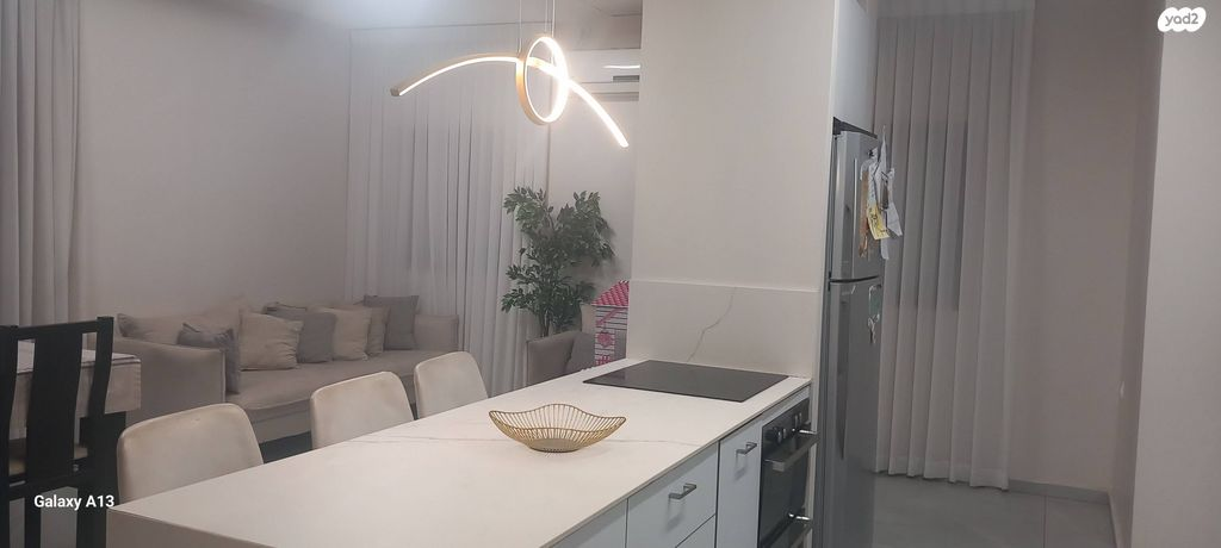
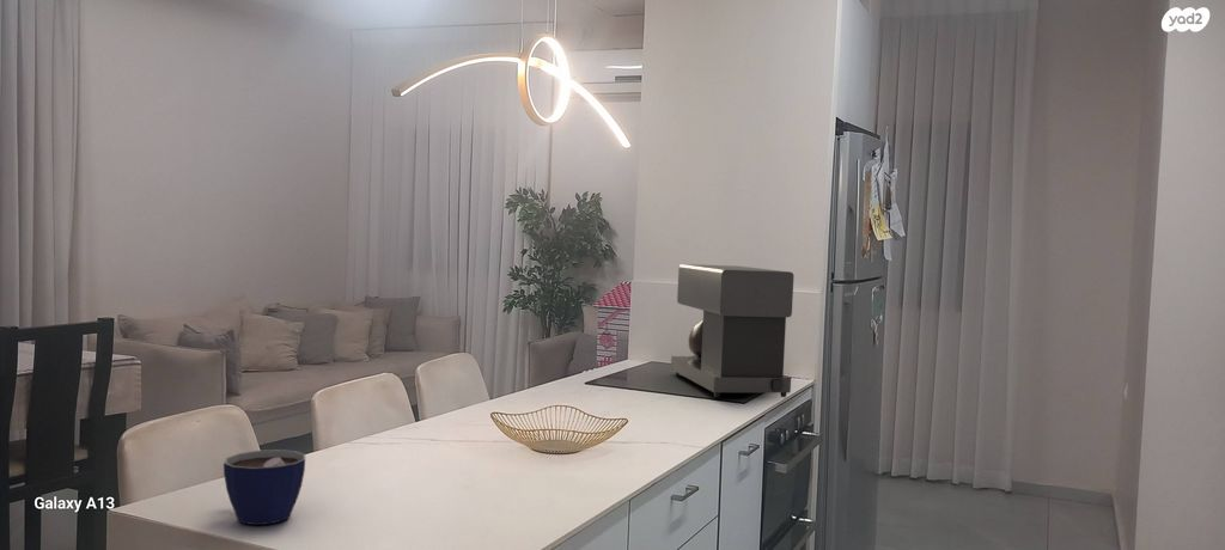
+ cup (258, 484)
+ coffee maker (729, 326)
